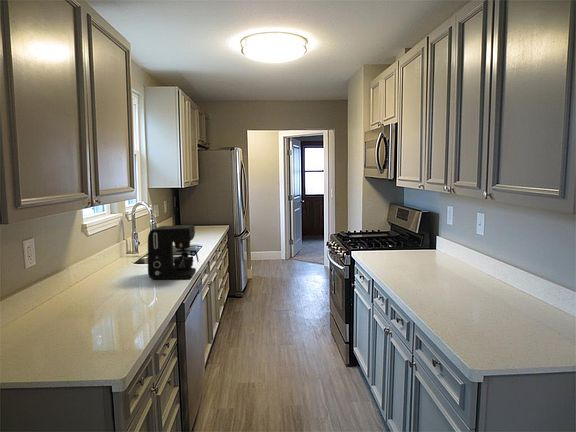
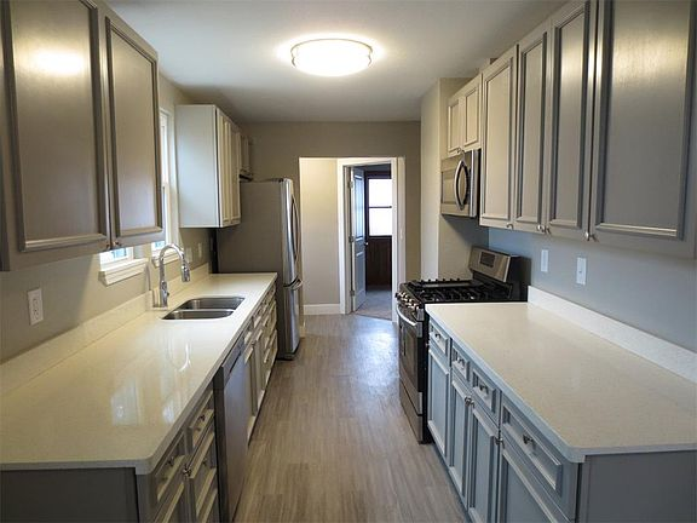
- coffee maker (176, 251)
